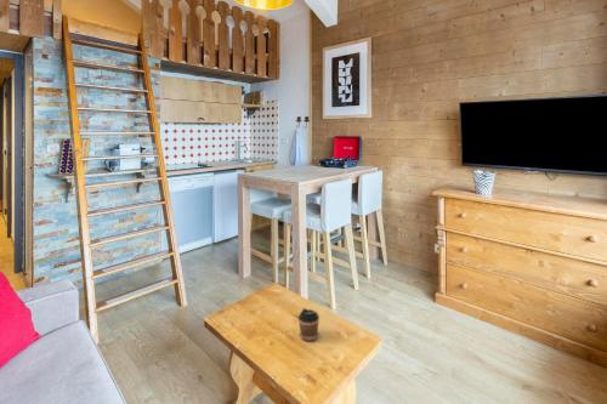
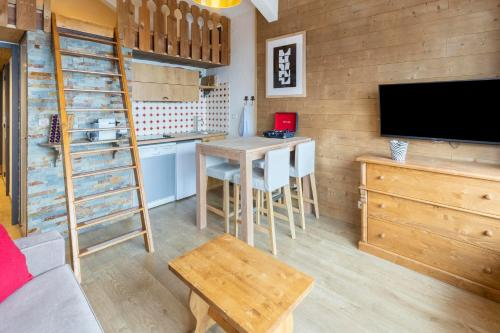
- coffee cup (308, 323)
